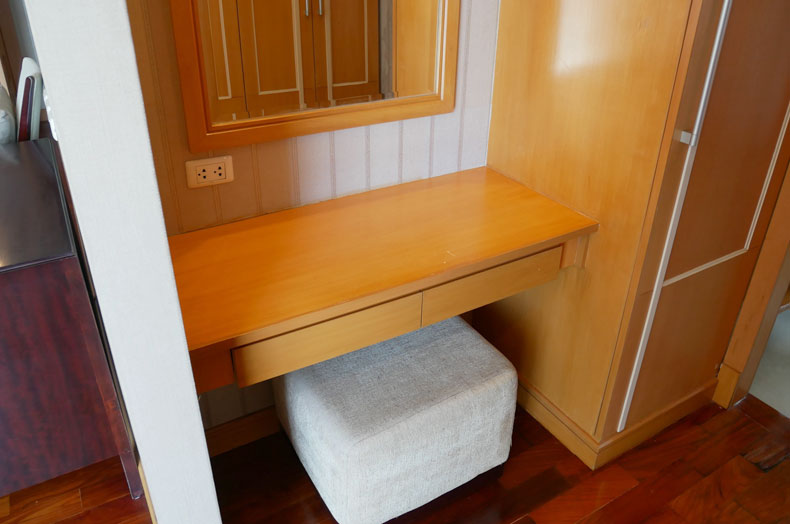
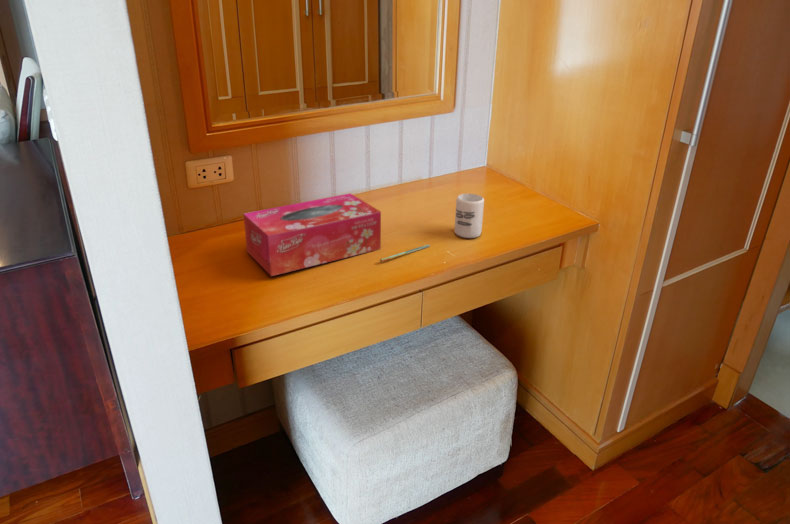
+ pen (405, 252)
+ tissue box (313, 231)
+ cup (468, 216)
